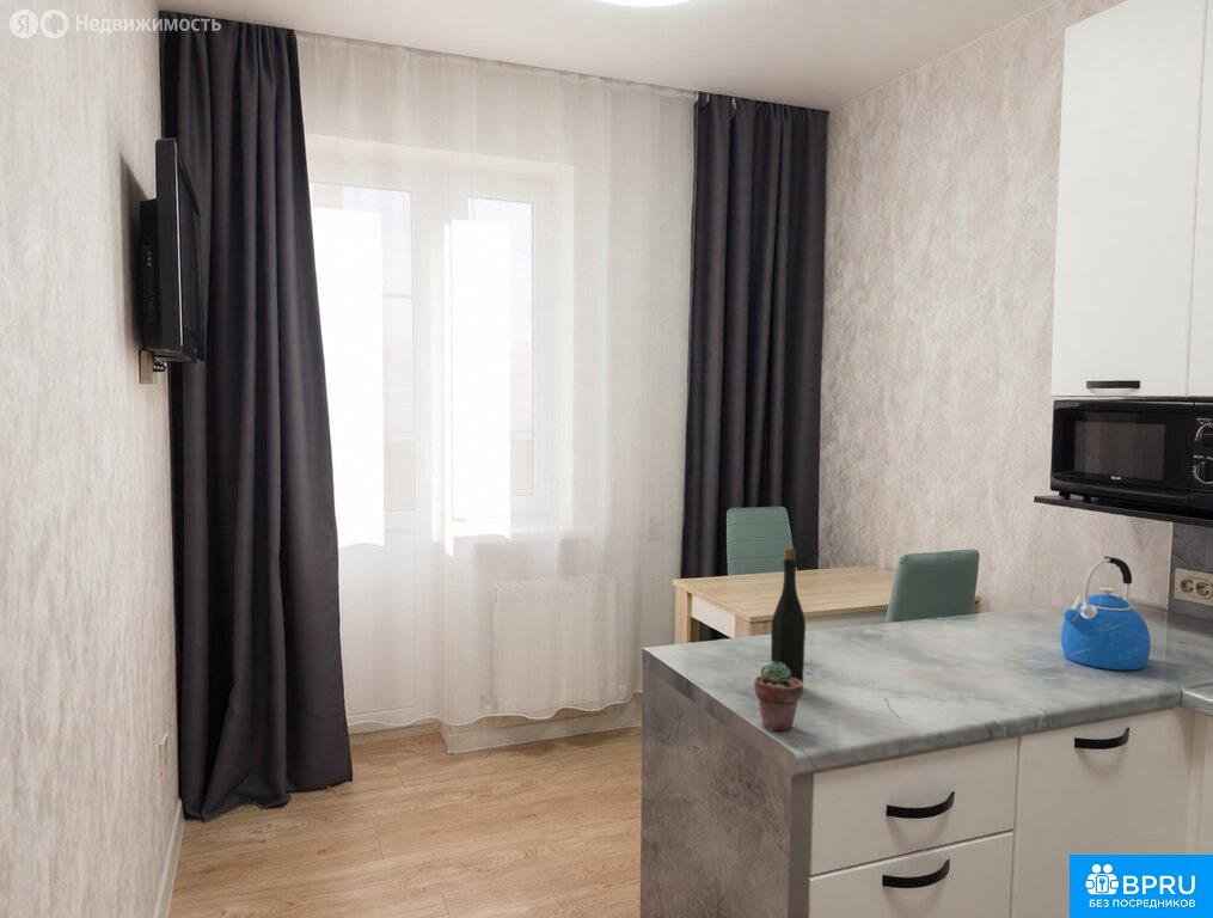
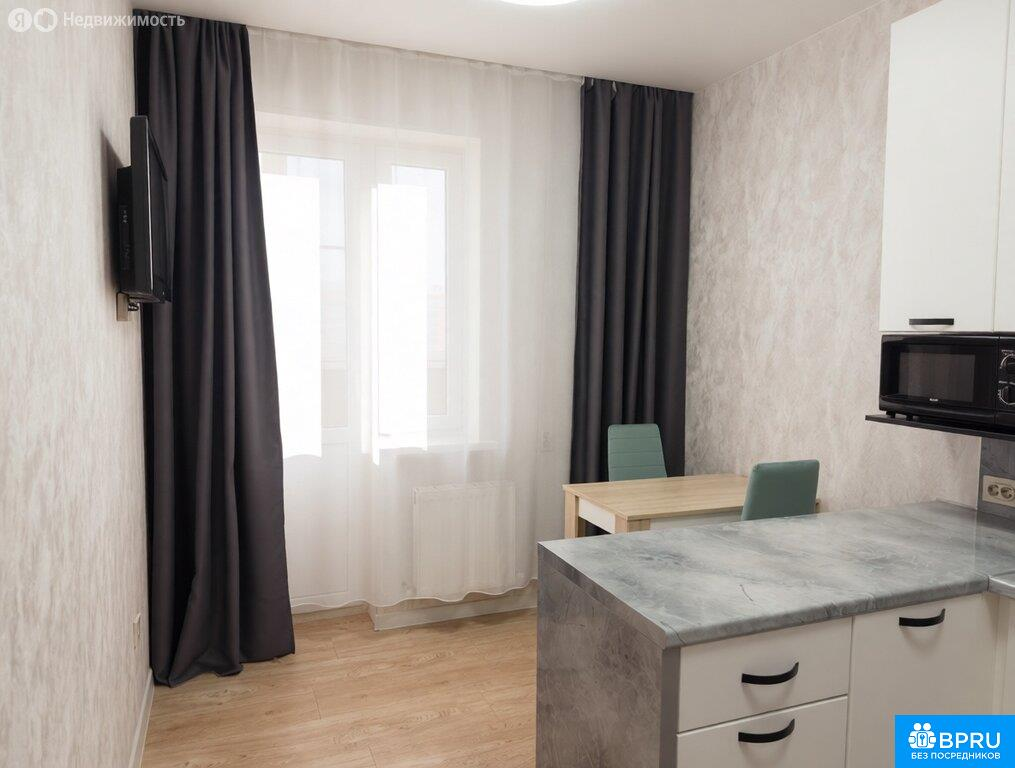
- bottle (788, 618)
- kettle (1099, 608)
- potted succulent (778, 693)
